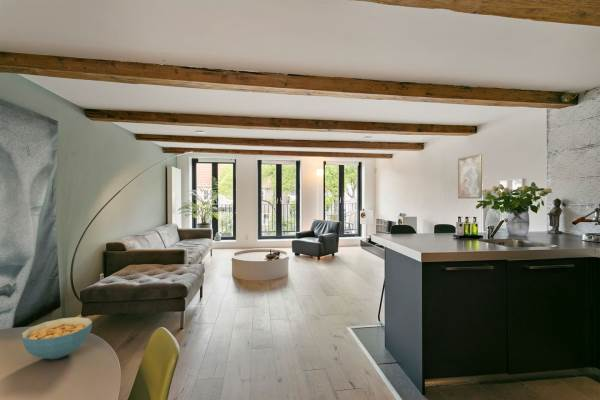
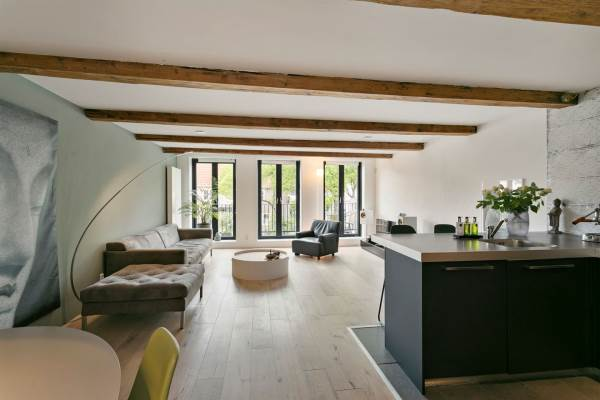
- wall art (469, 177)
- cereal bowl (58, 341)
